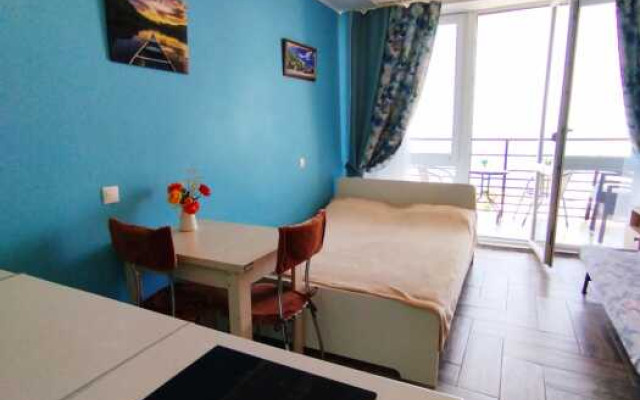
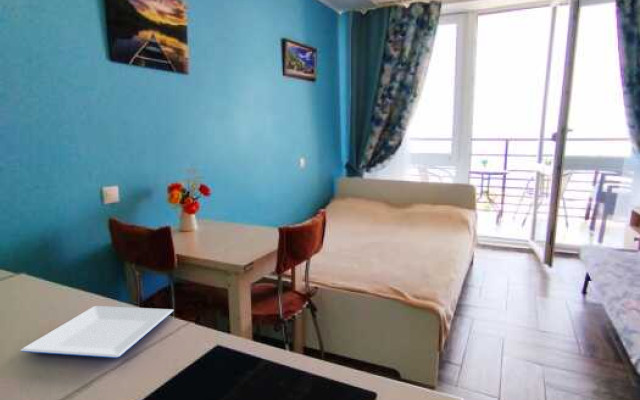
+ plate (105, 331)
